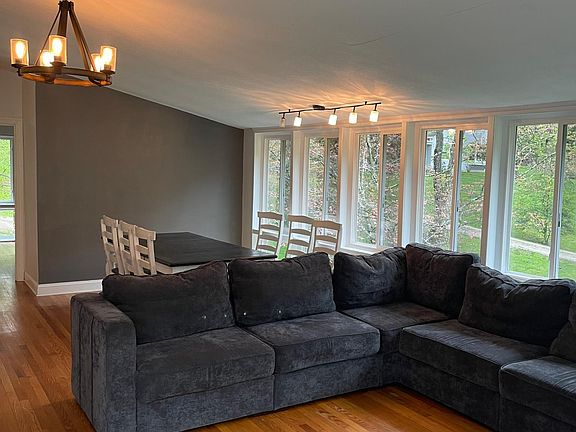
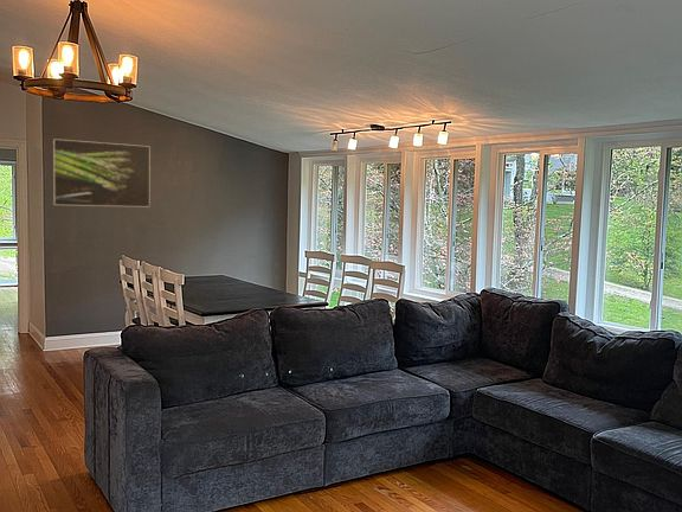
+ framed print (103, 174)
